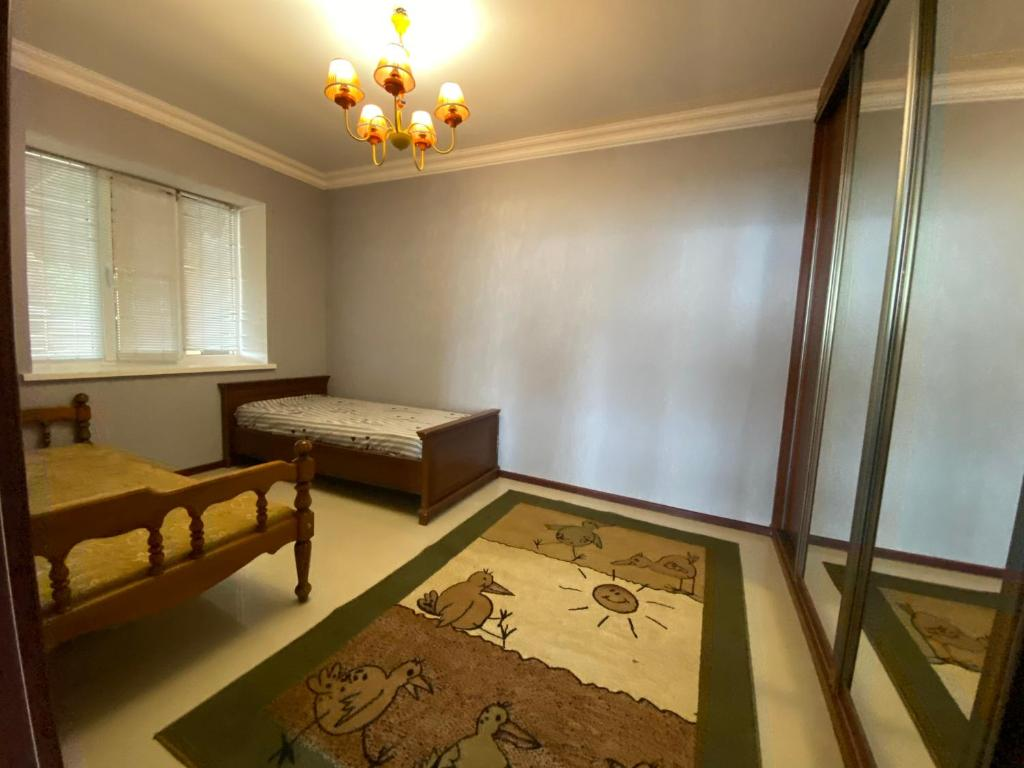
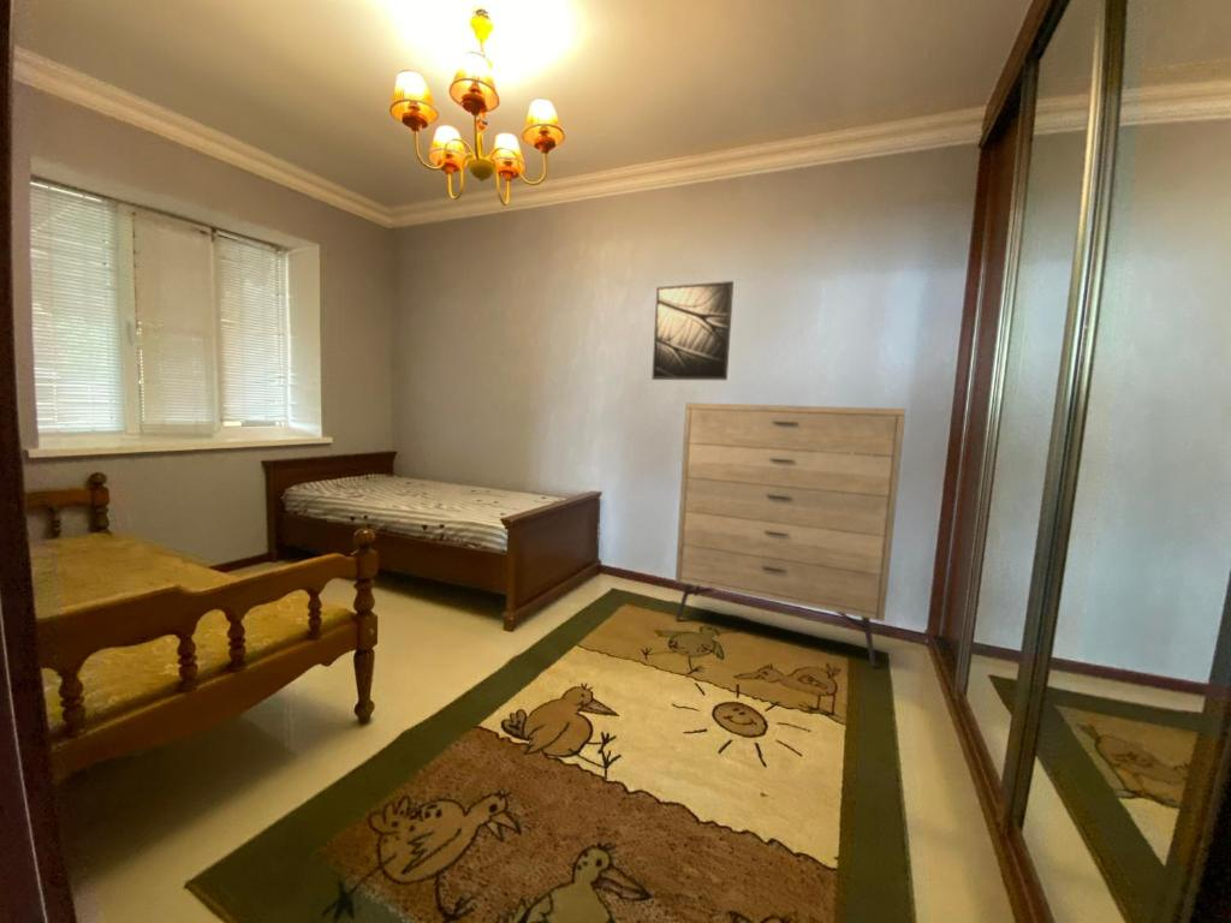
+ dresser (779, 518)
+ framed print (690, 332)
